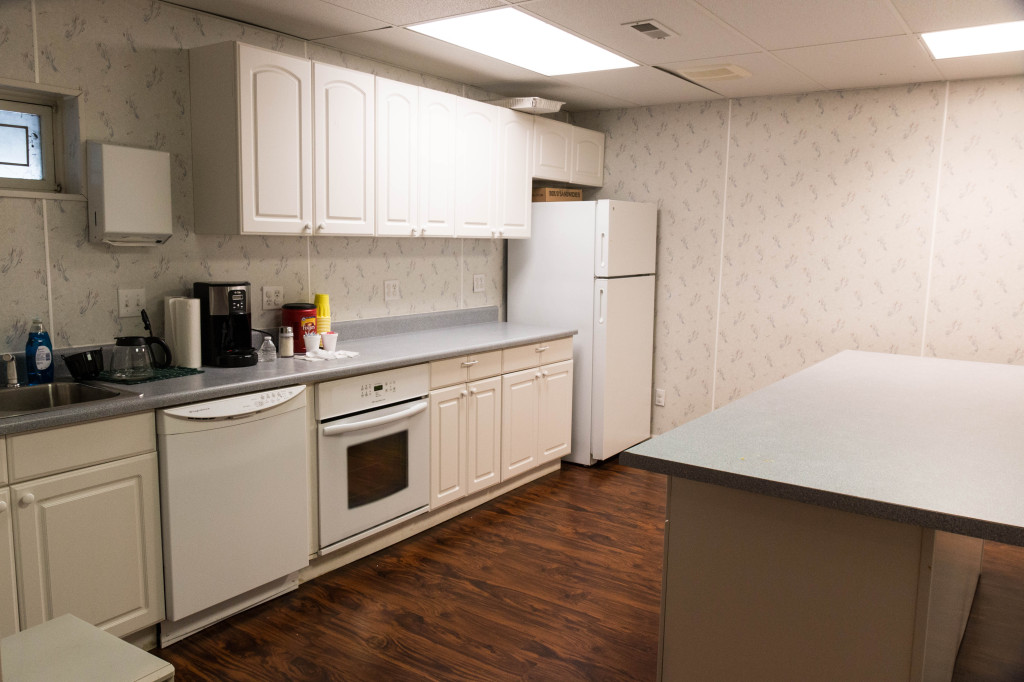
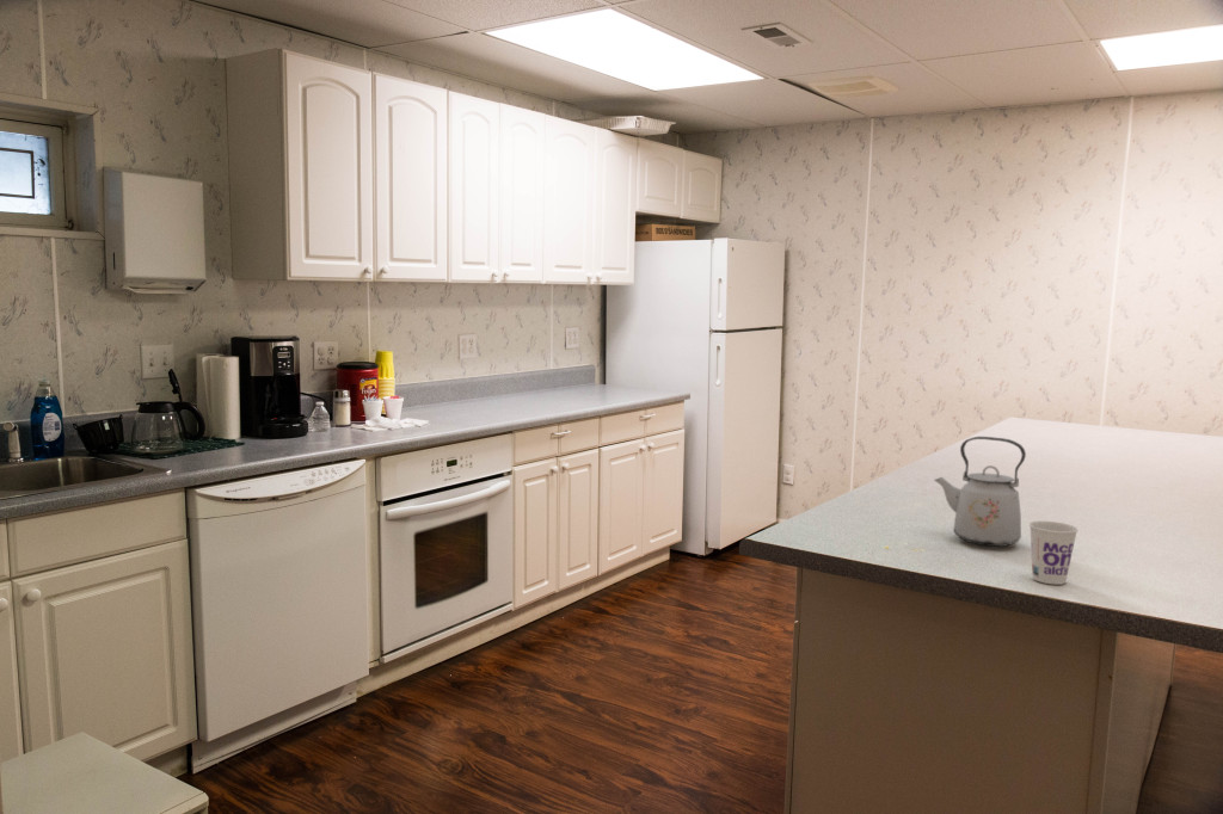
+ kettle (977, 488)
+ cup (1051, 553)
